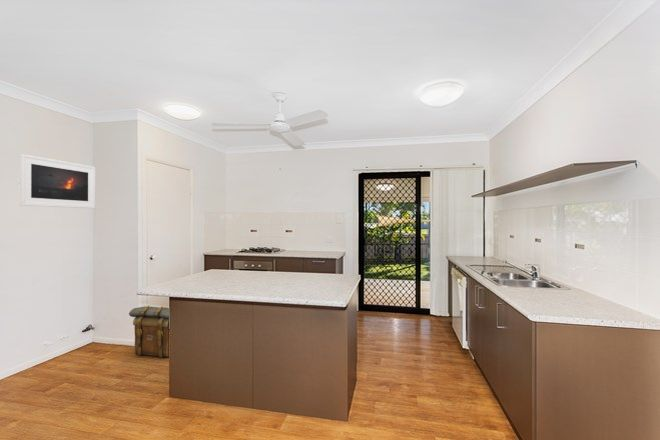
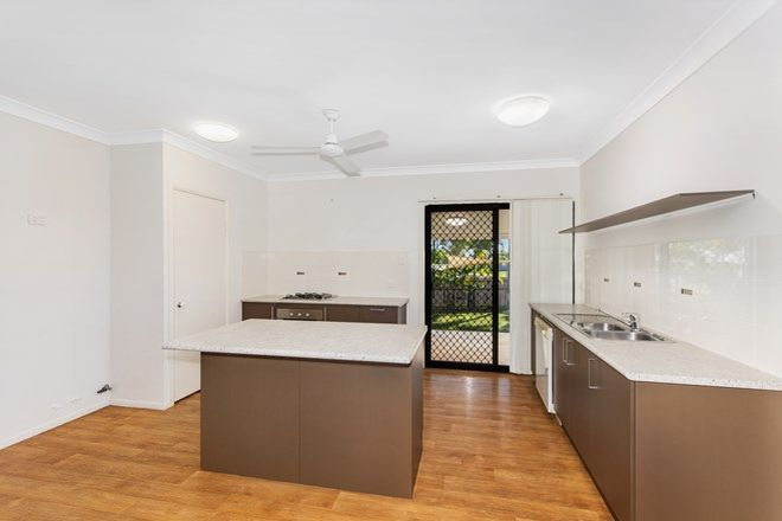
- backpack (155, 330)
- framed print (61, 184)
